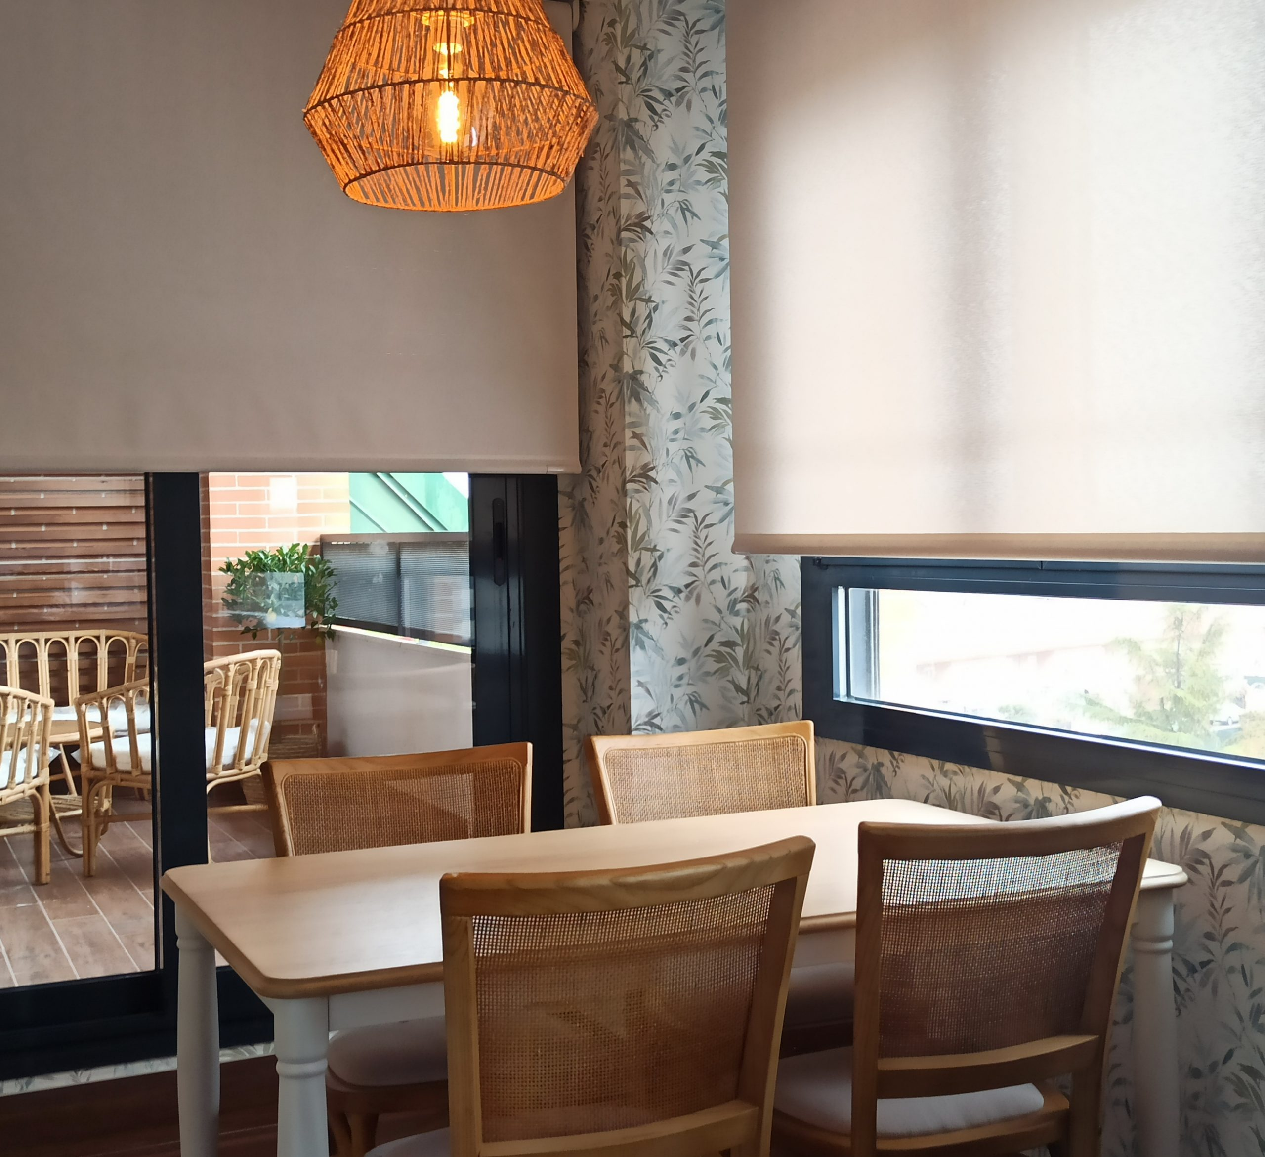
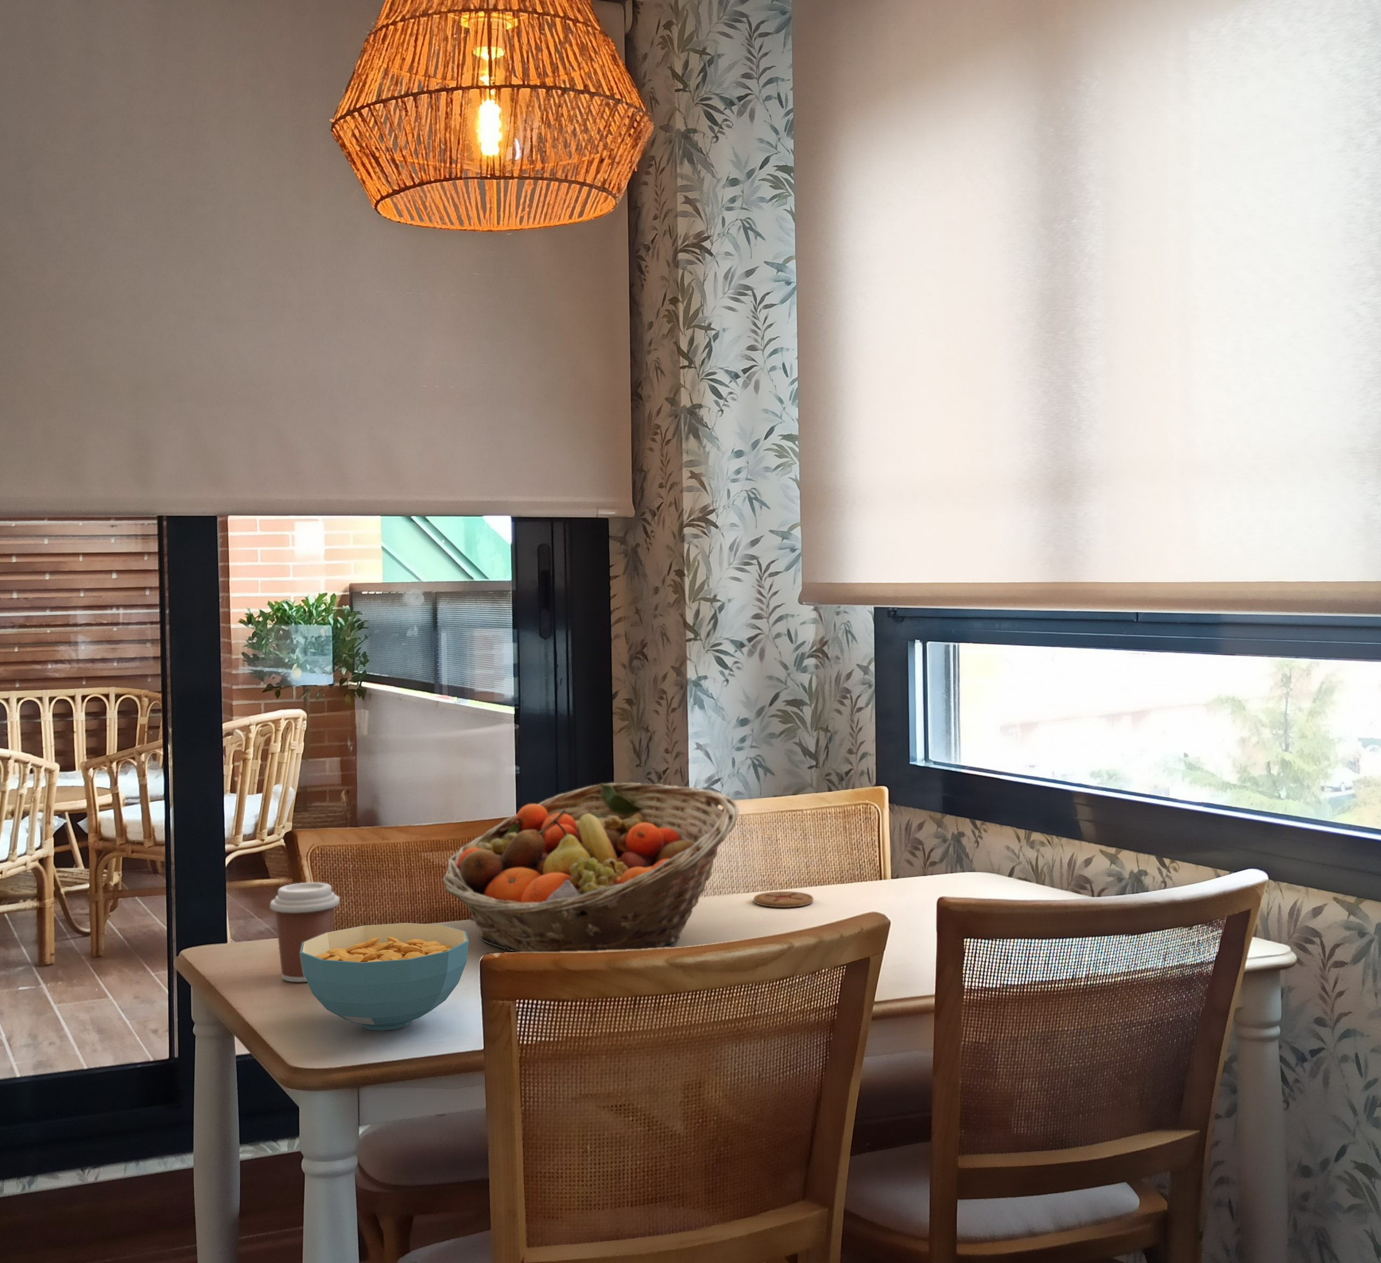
+ coffee cup (306, 931)
+ fruit basket (591, 865)
+ coaster (783, 899)
+ cereal bowl (386, 982)
